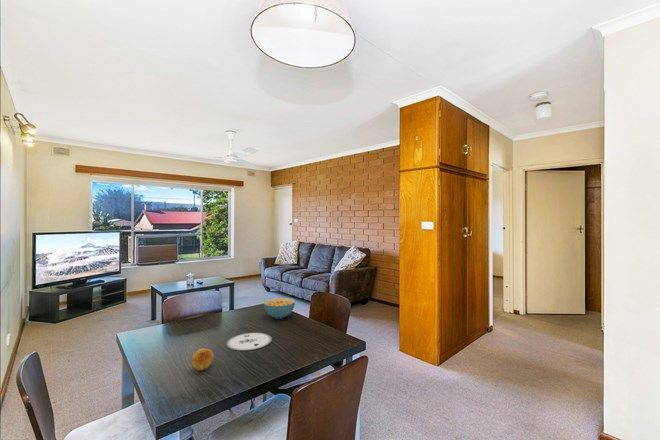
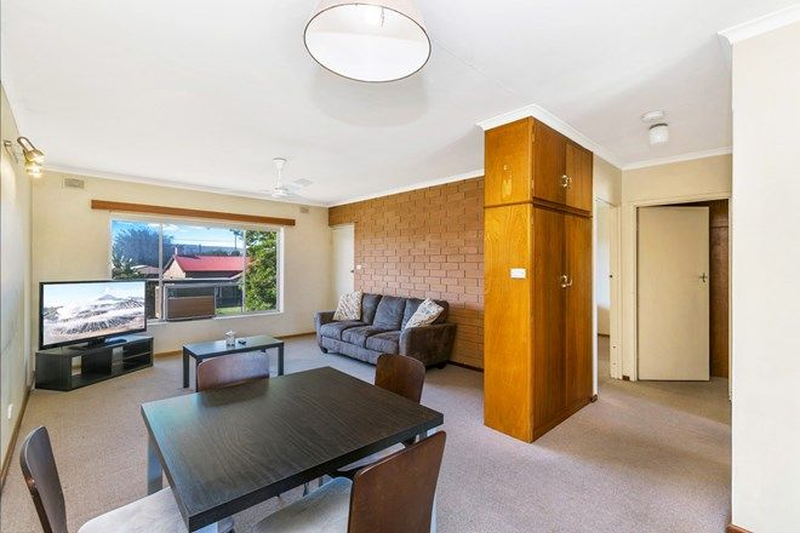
- plate (249, 340)
- cereal bowl (279, 309)
- fruit (202, 358)
